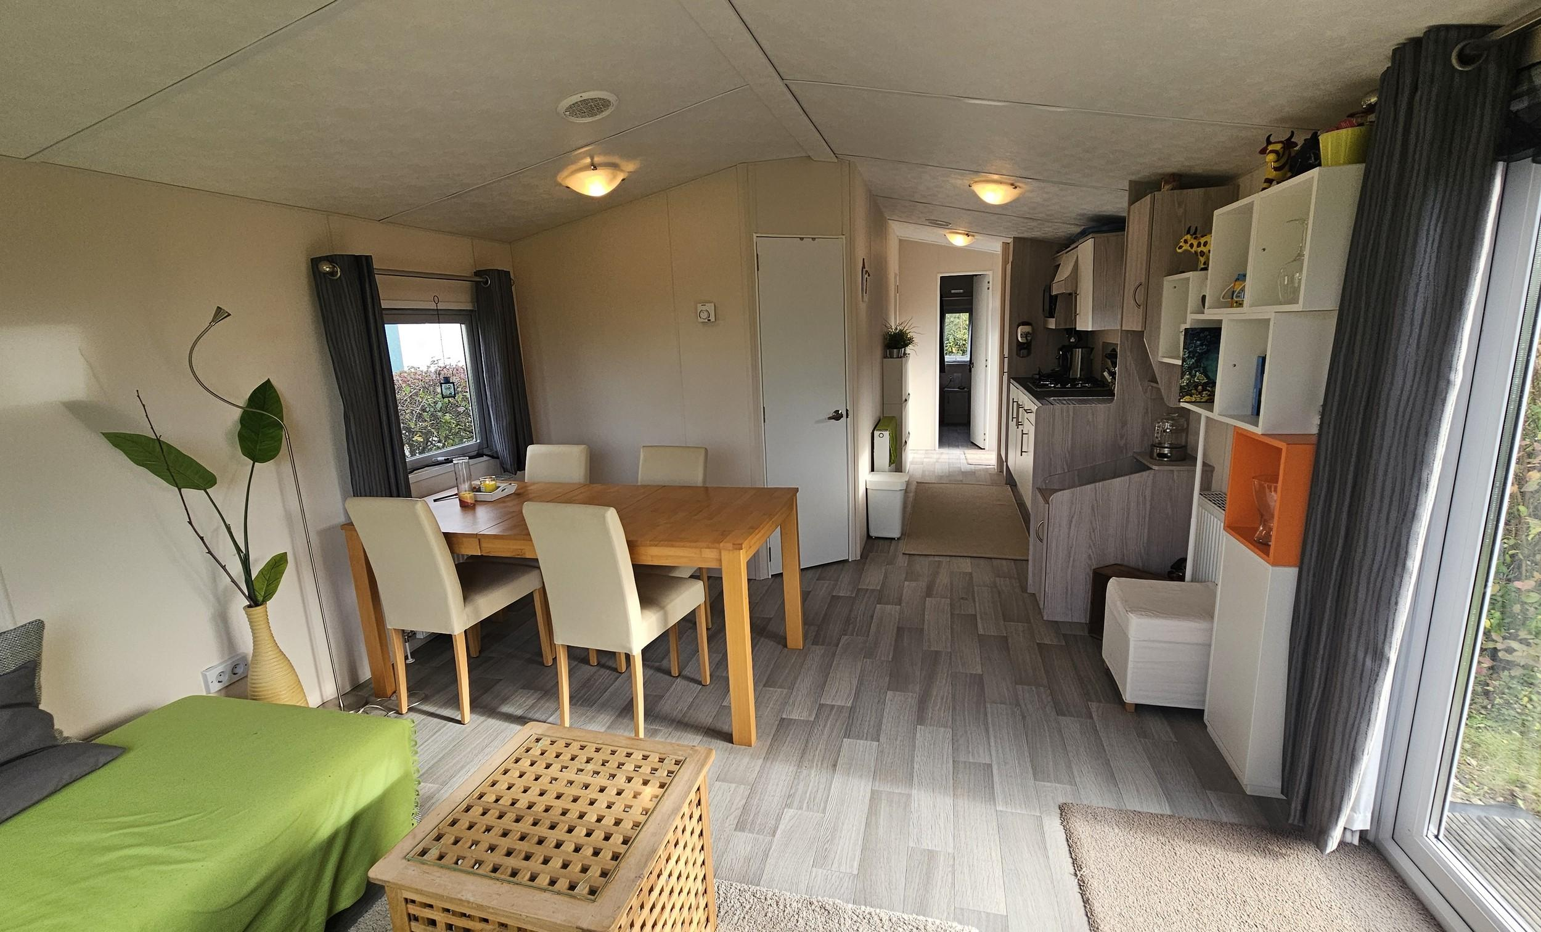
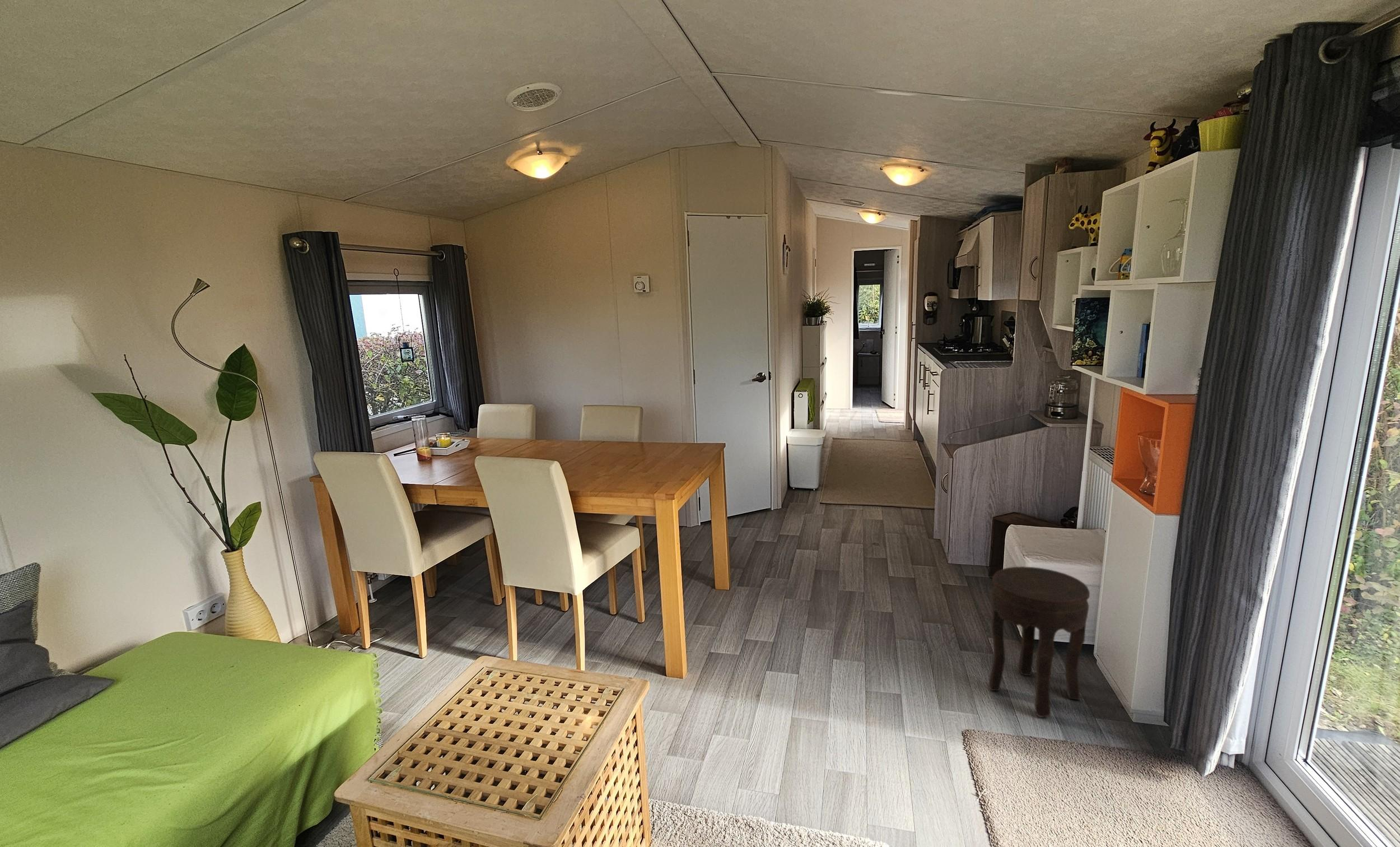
+ side table (1034, 639)
